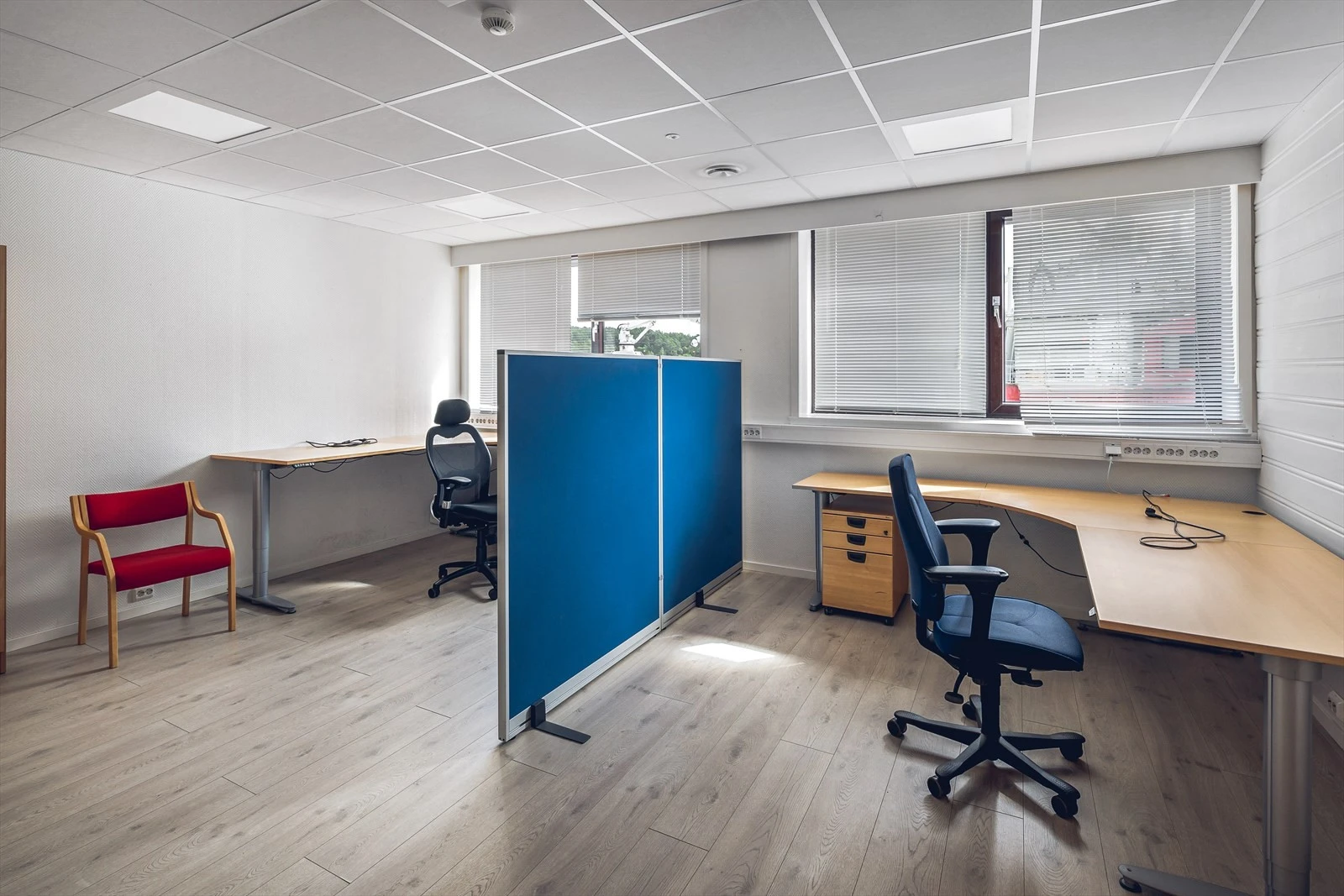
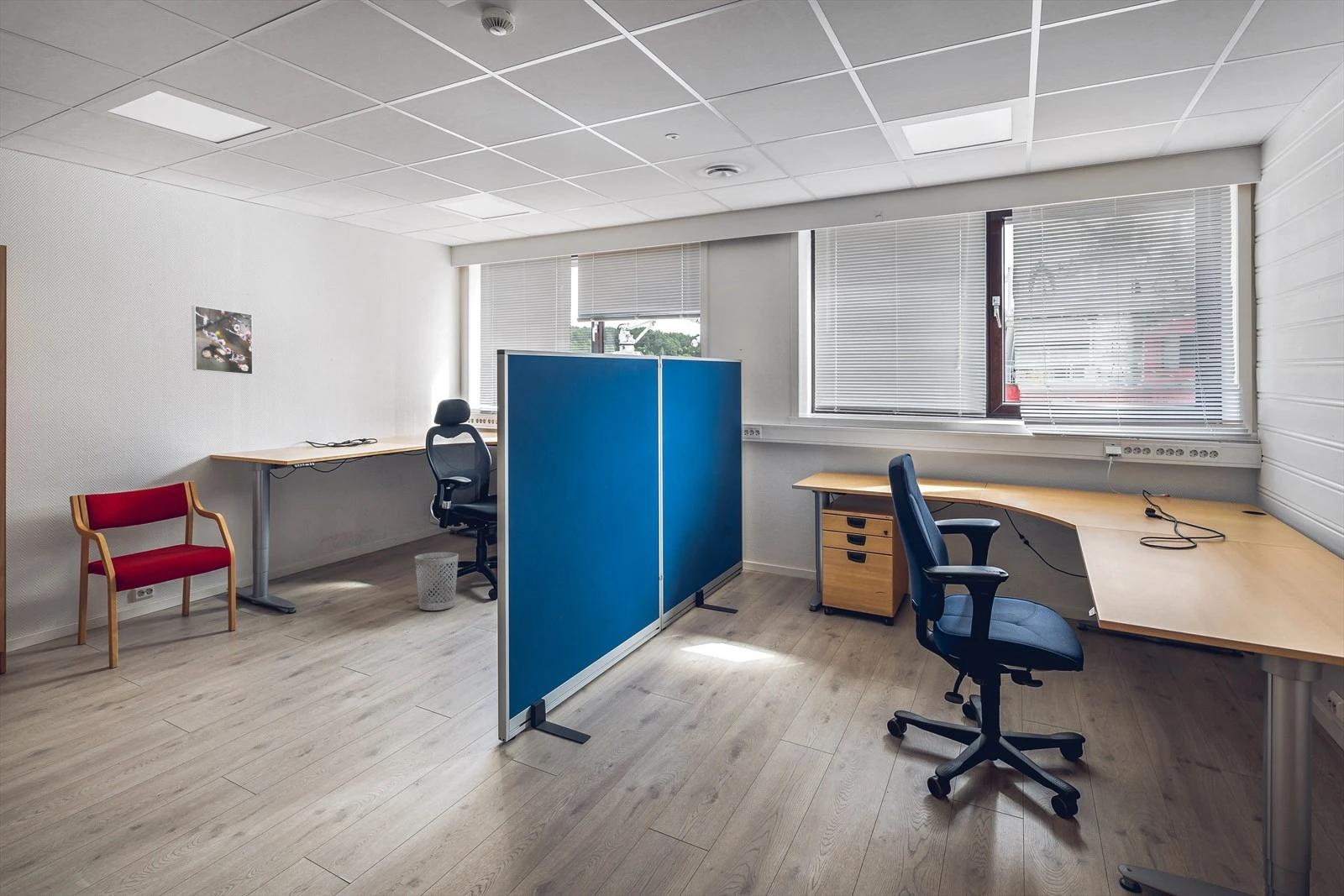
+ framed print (223, 341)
+ wastebasket (437, 580)
